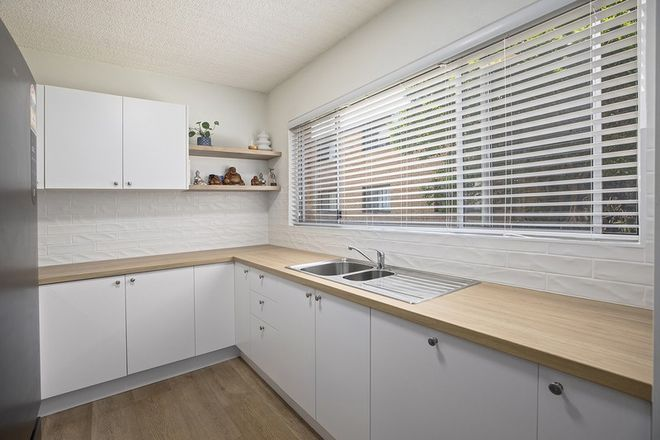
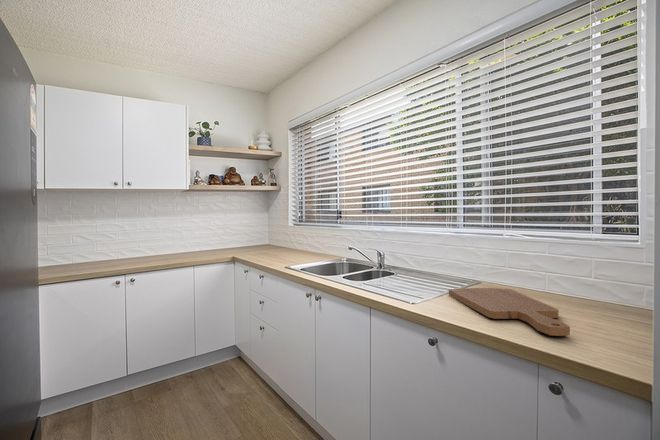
+ cutting board (503, 303)
